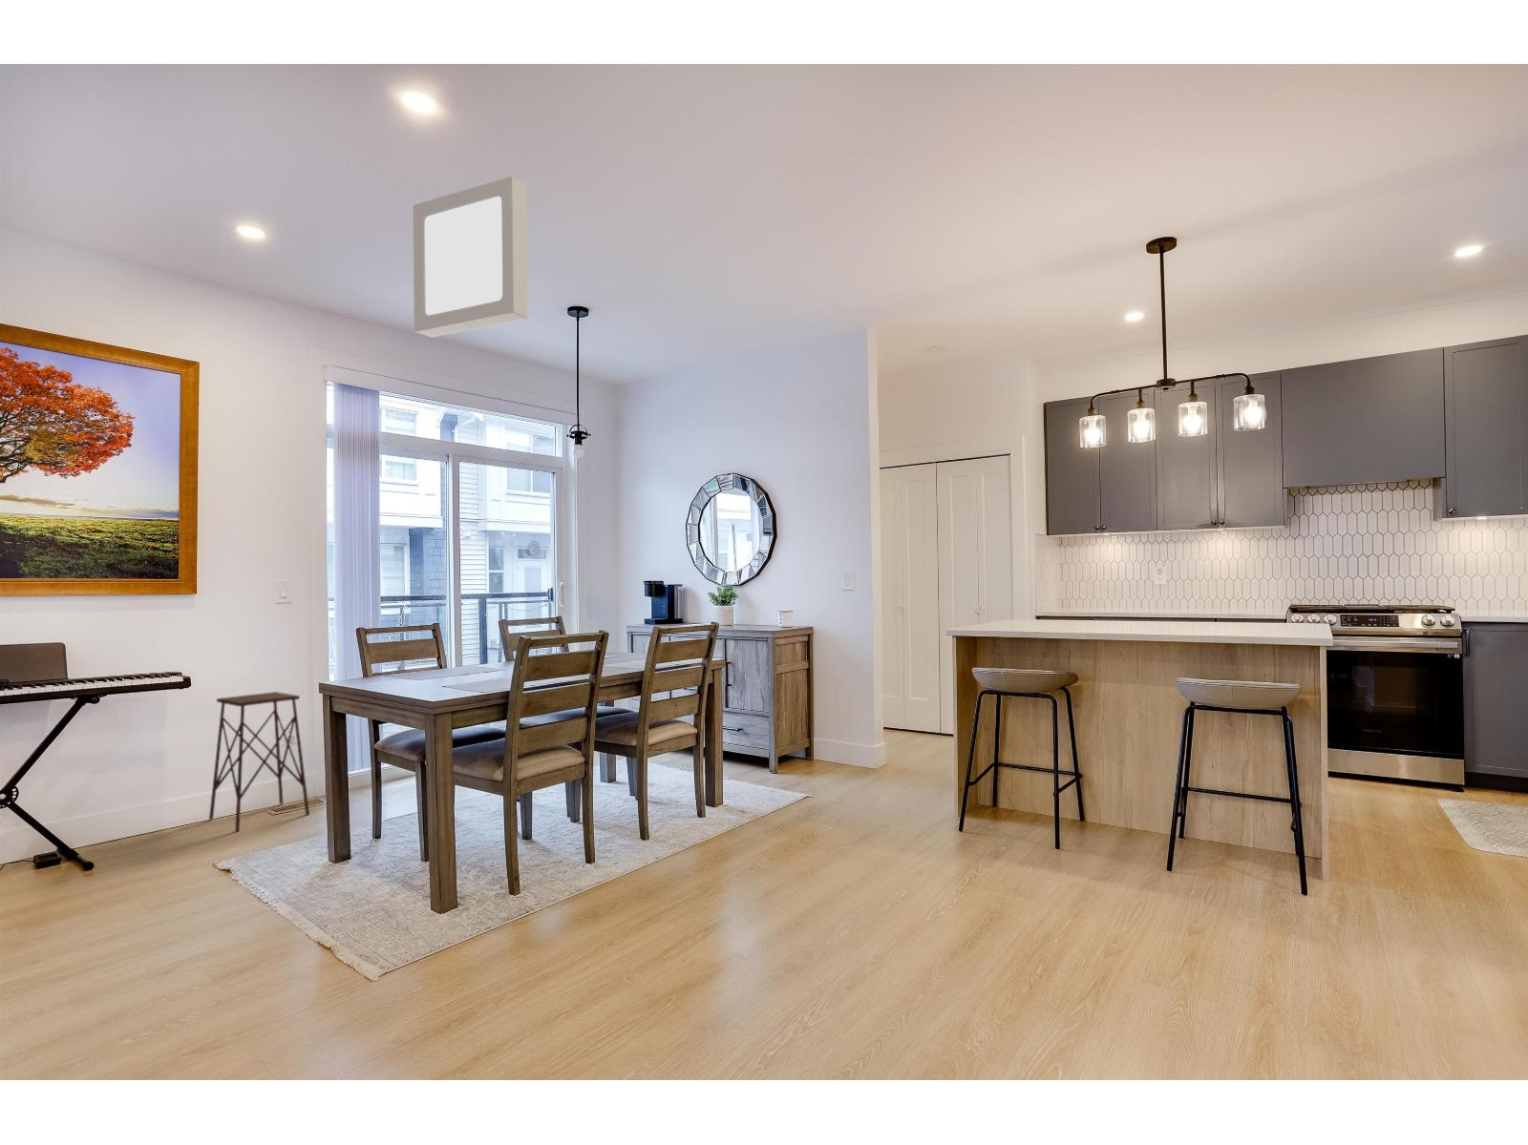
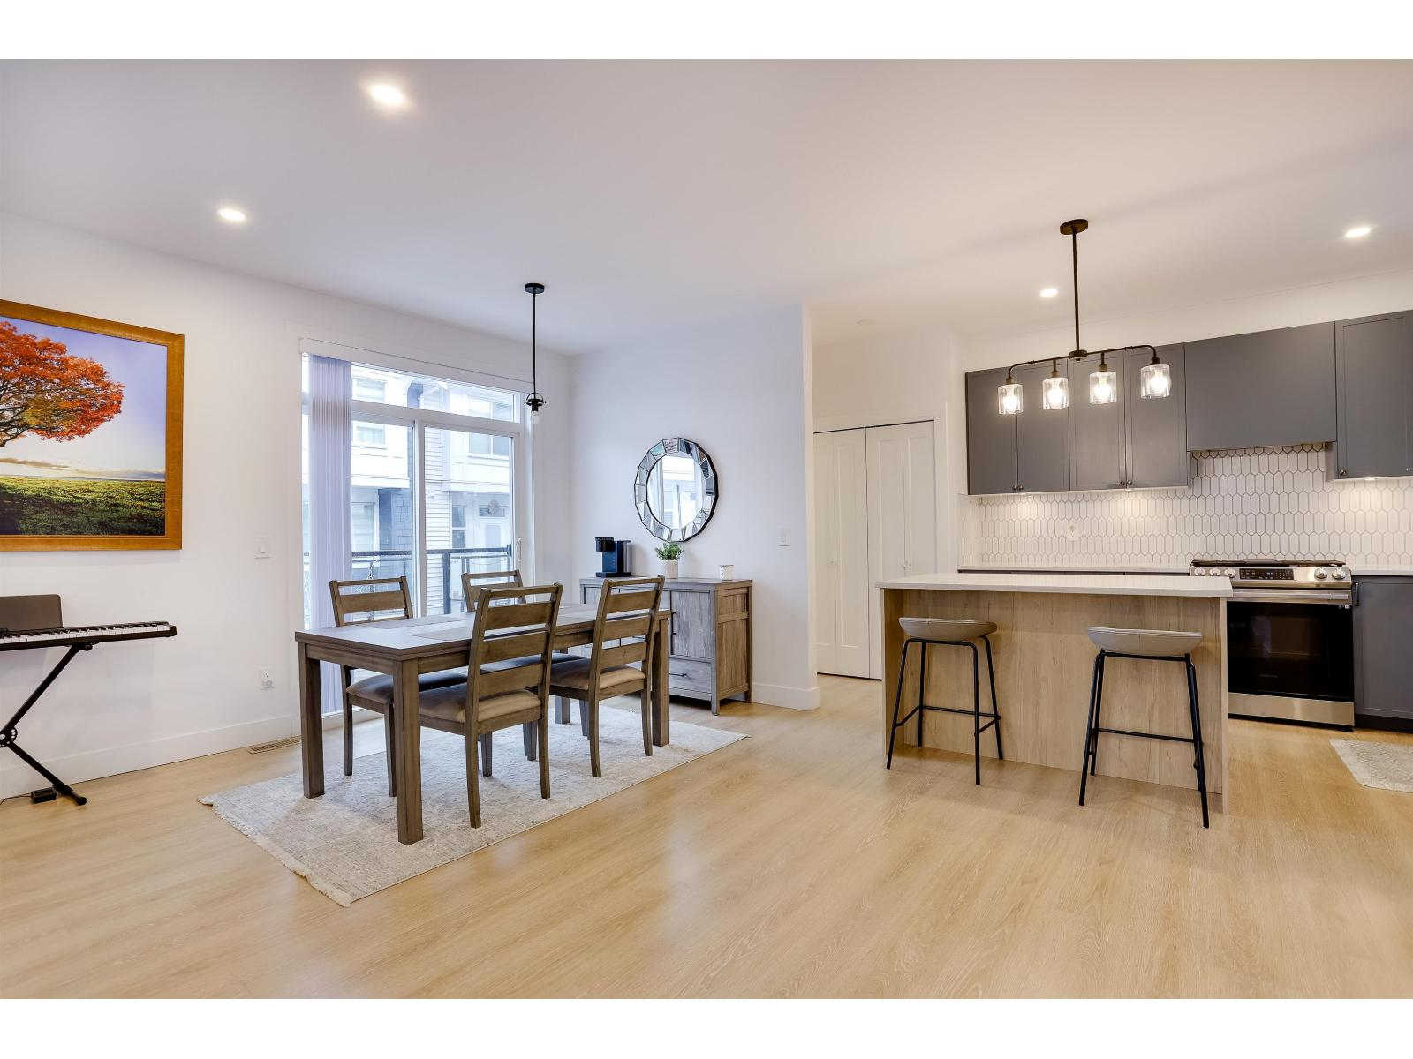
- ceiling light (469, 260)
- side table (260, 757)
